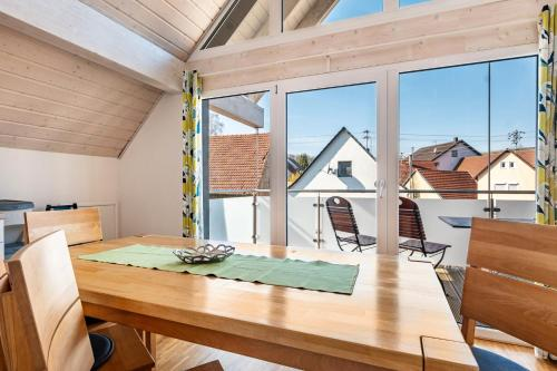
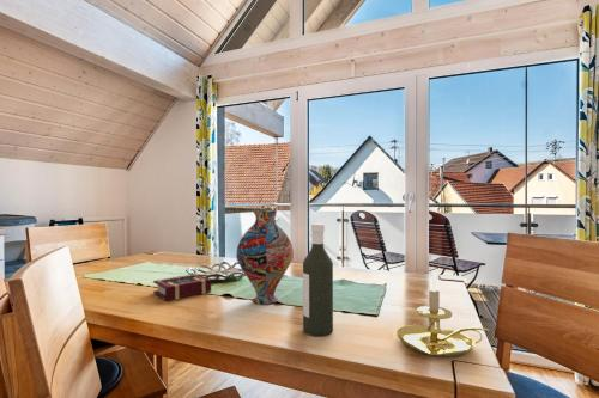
+ book (182, 286)
+ bottle (317, 276)
+ candle holder (440, 308)
+ vase (265, 255)
